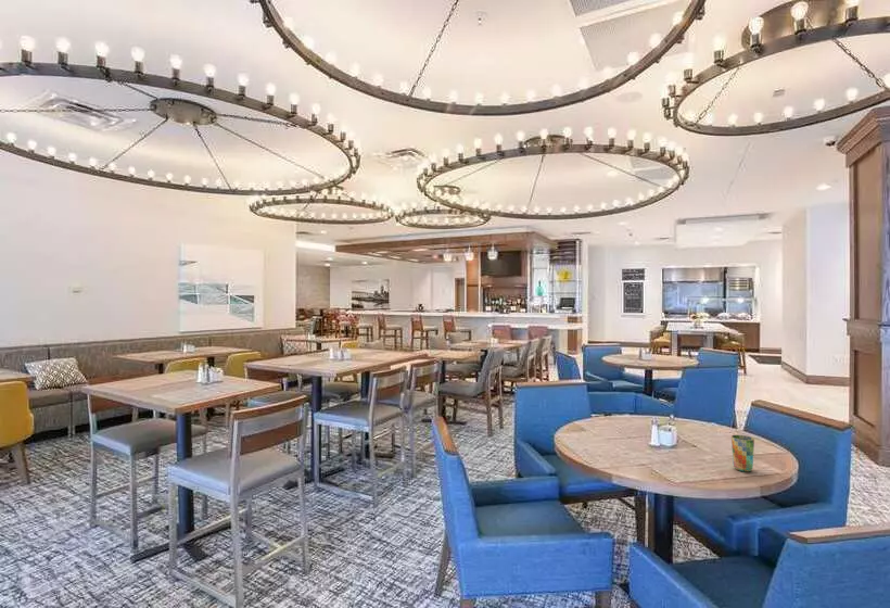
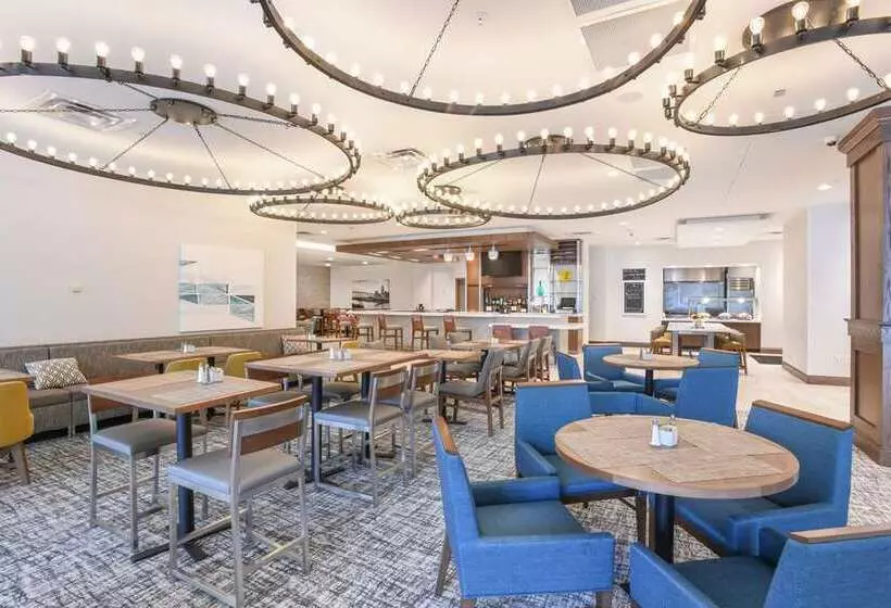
- cup (742, 453)
